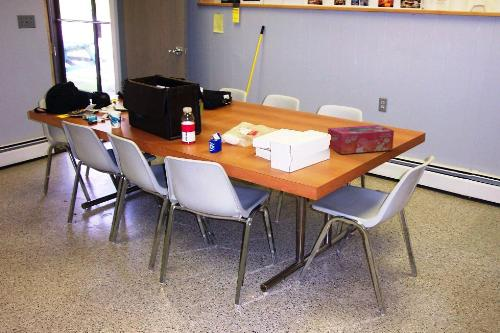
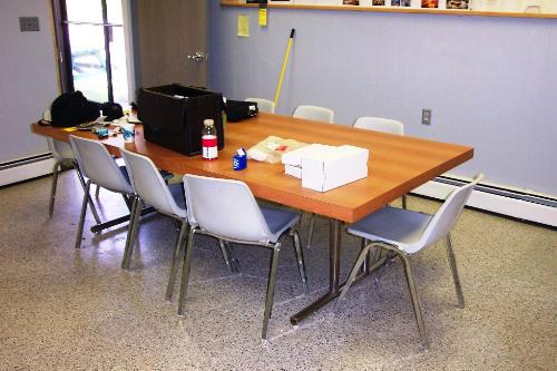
- tissue box (360, 138)
